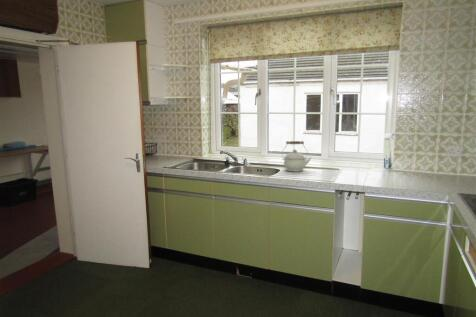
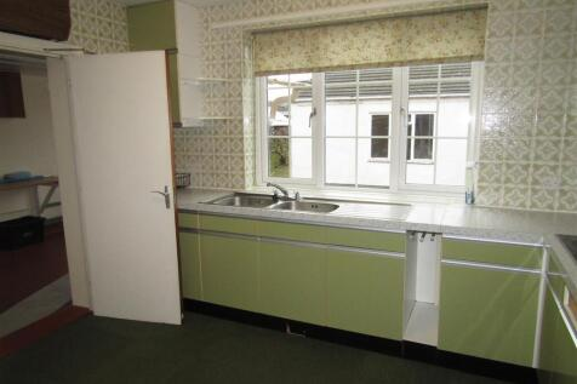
- kettle (296, 155)
